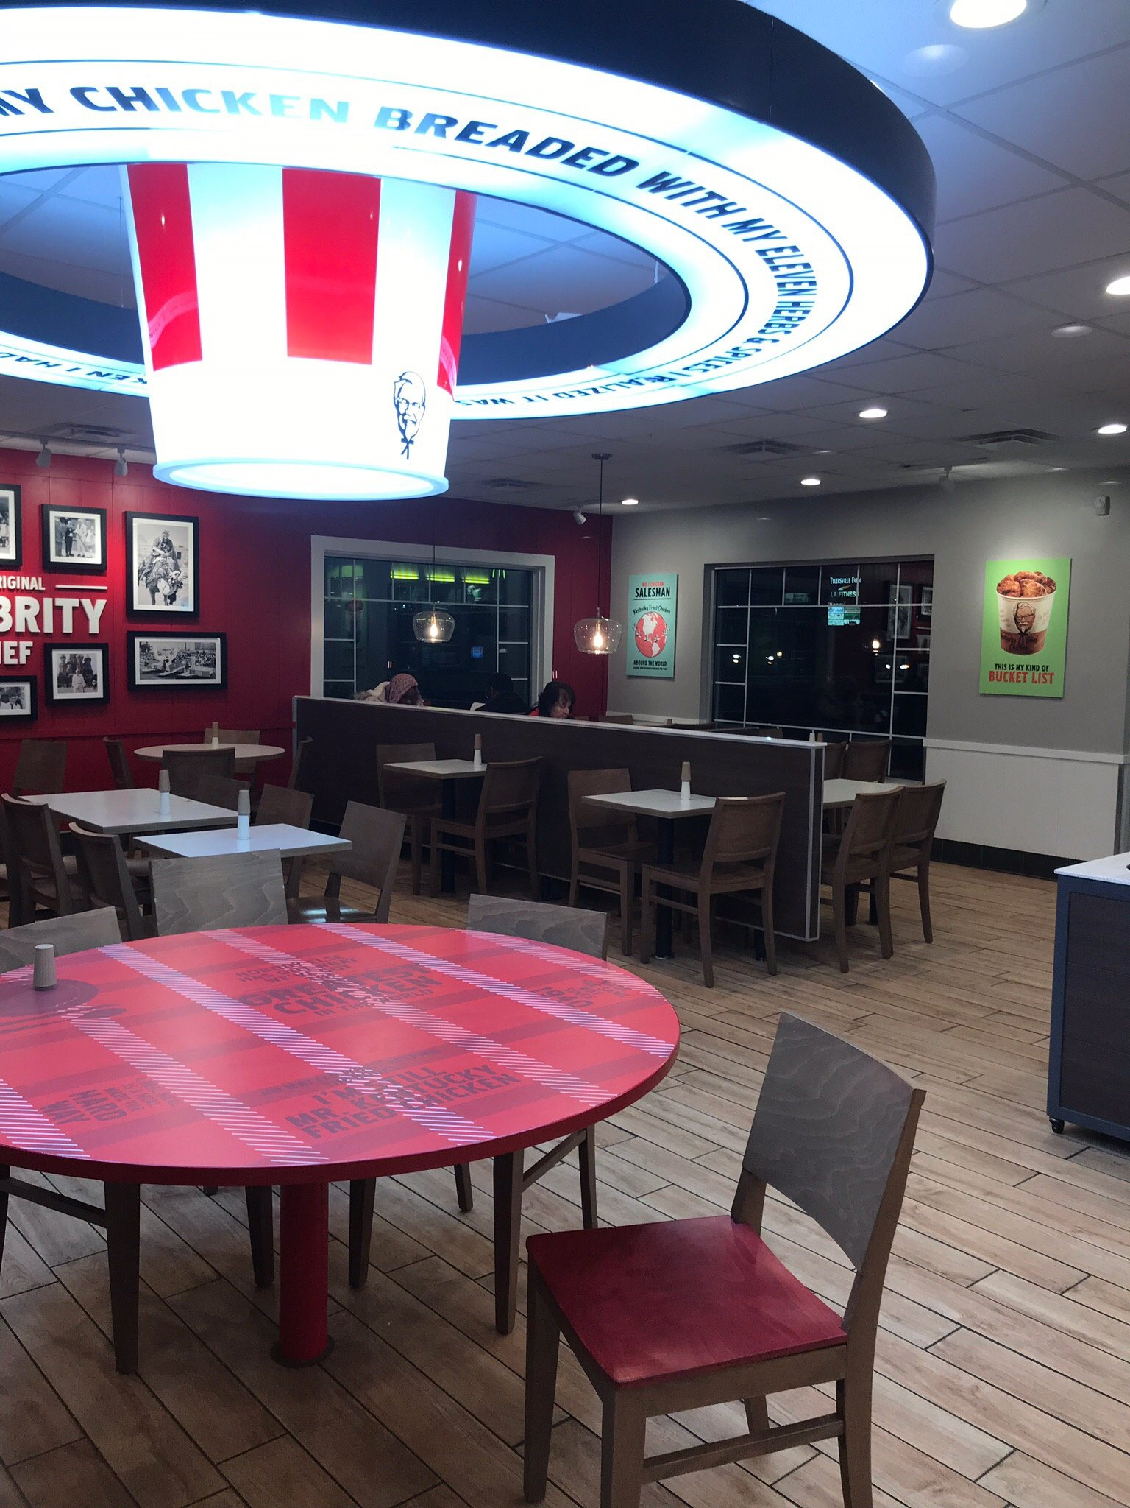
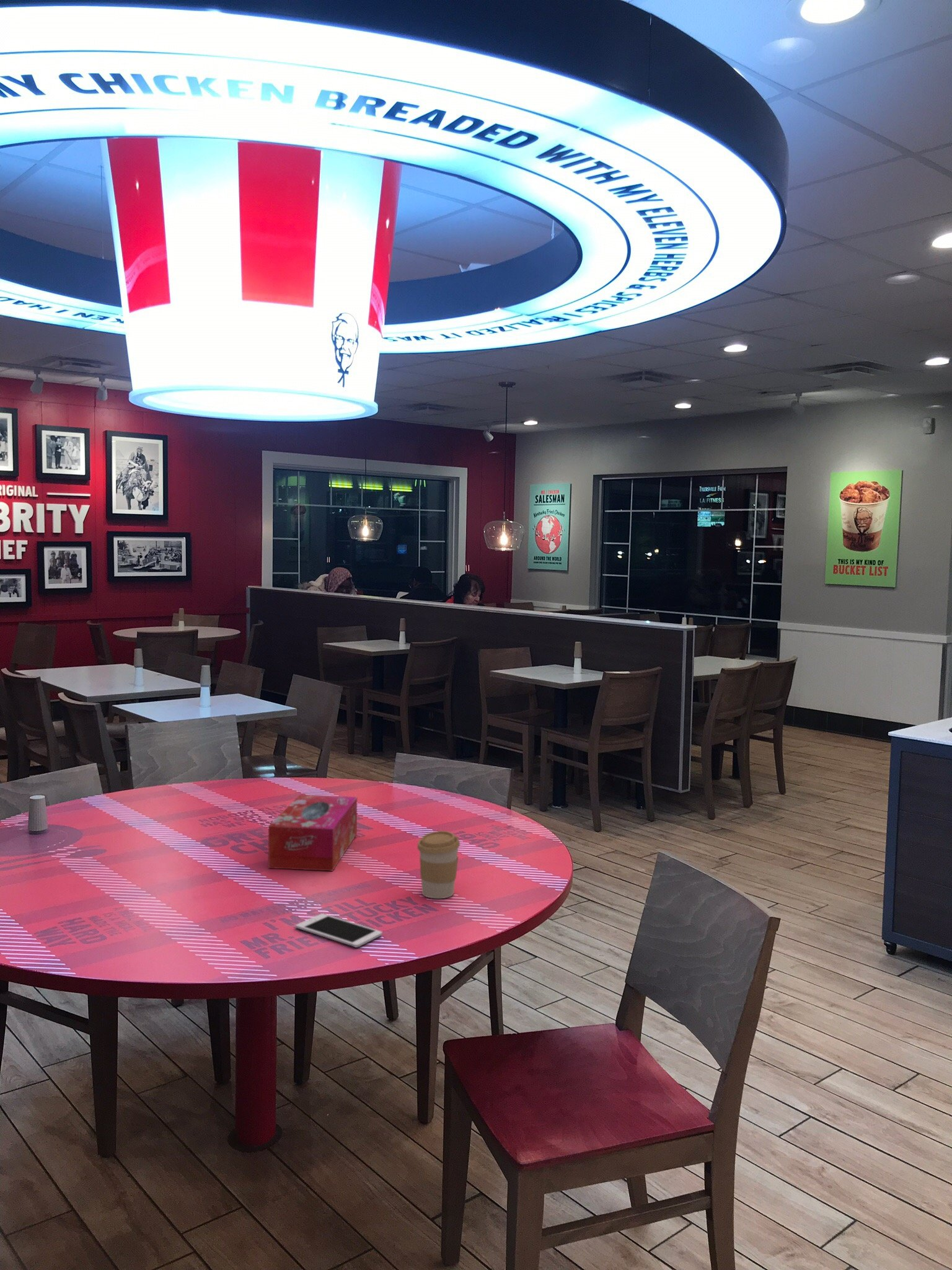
+ tissue box (315, 830)
+ coffee cup (438, 864)
+ cell phone (338, 930)
